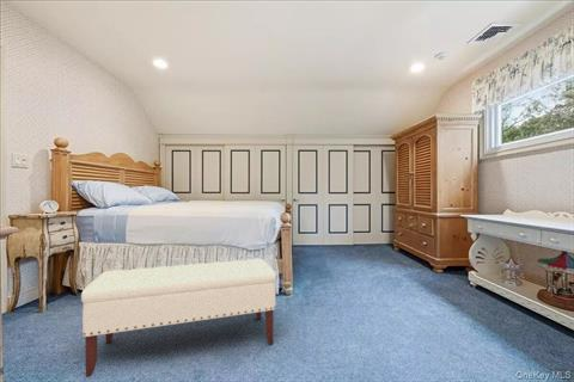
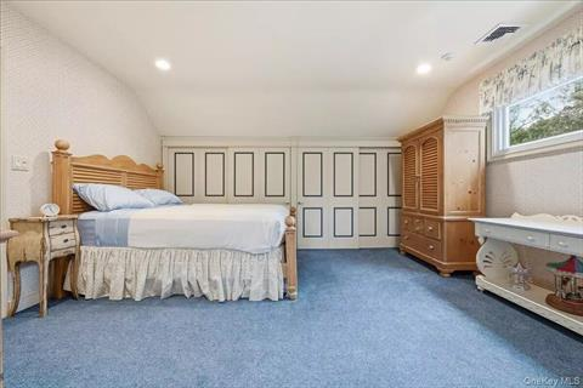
- bench (189, 306)
